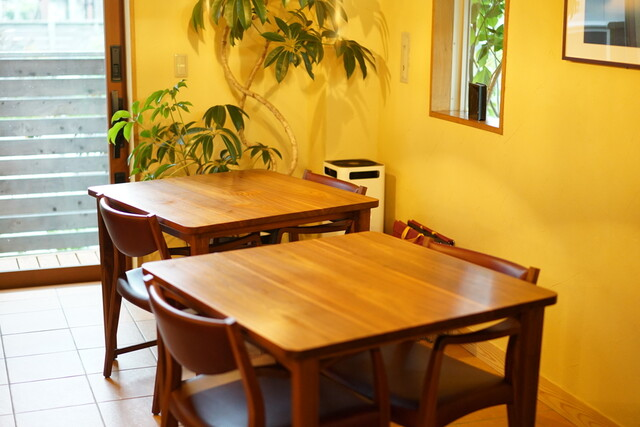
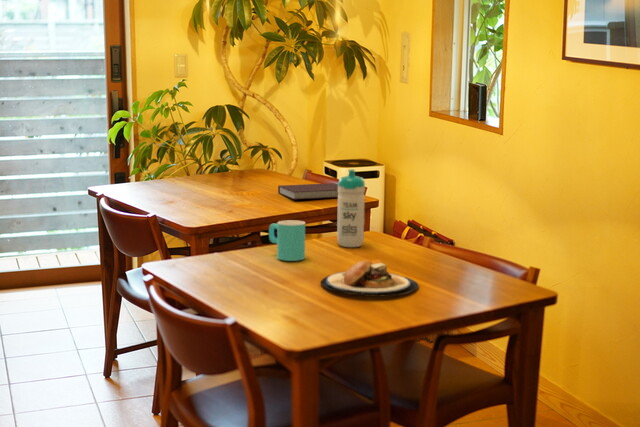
+ cup (288, 239)
+ notebook (314, 191)
+ plate (369, 270)
+ water bottle (351, 207)
